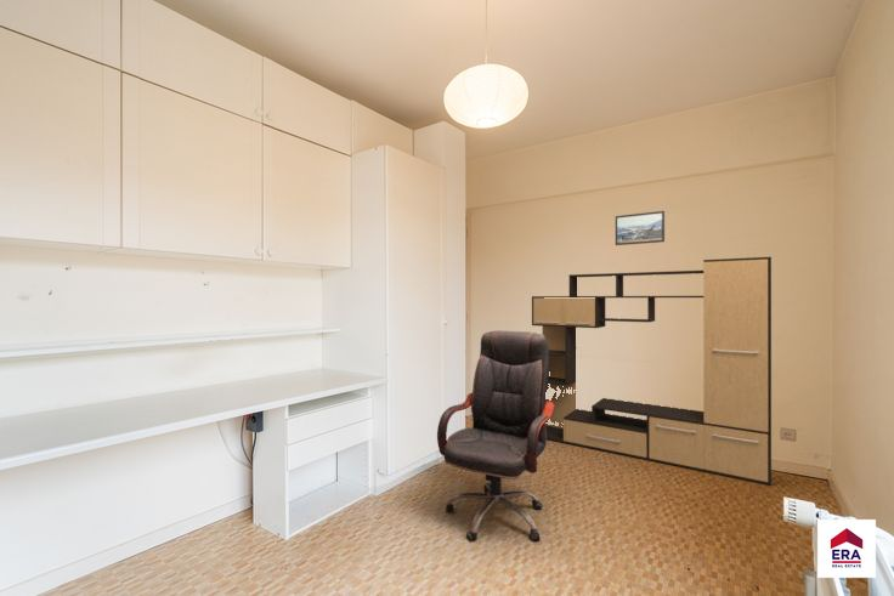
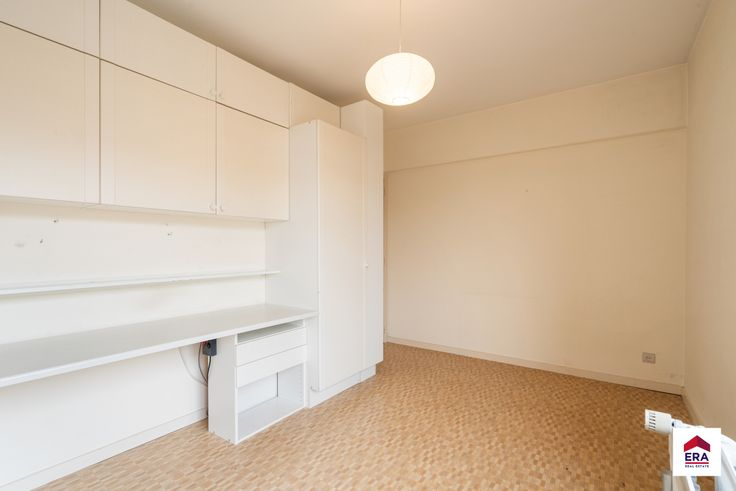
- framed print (639, 228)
- office chair (498, 424)
- media console (633, 320)
